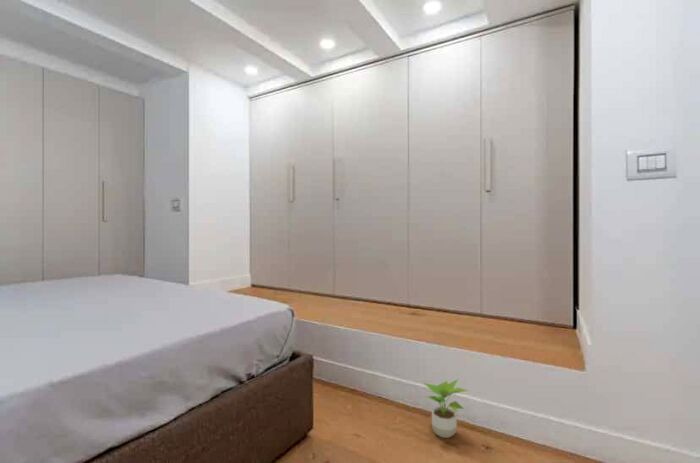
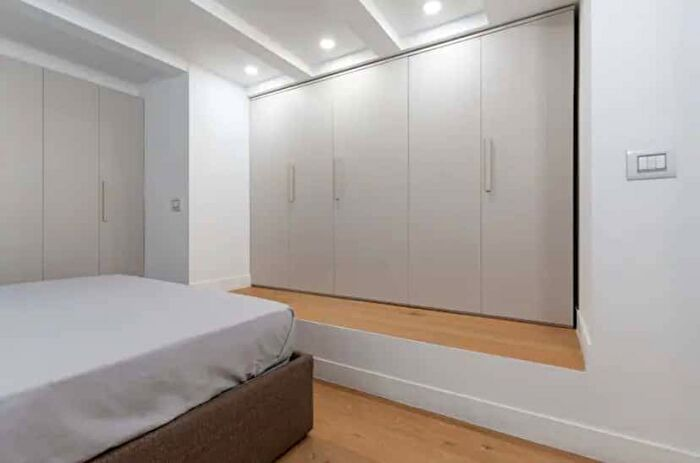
- potted plant (445, 404)
